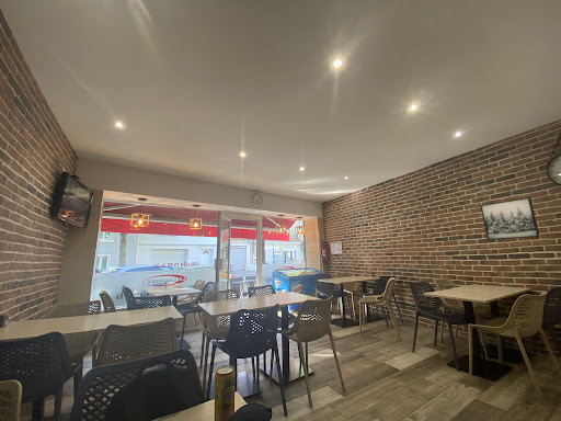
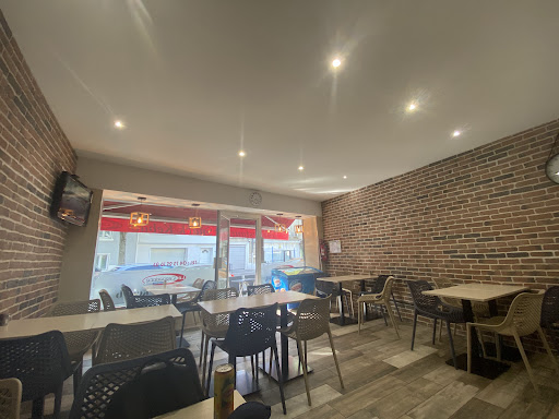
- wall art (507, 219)
